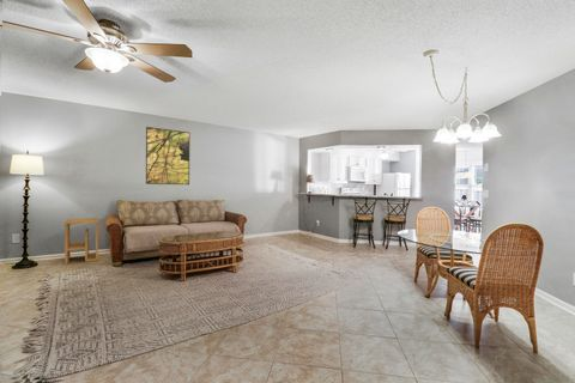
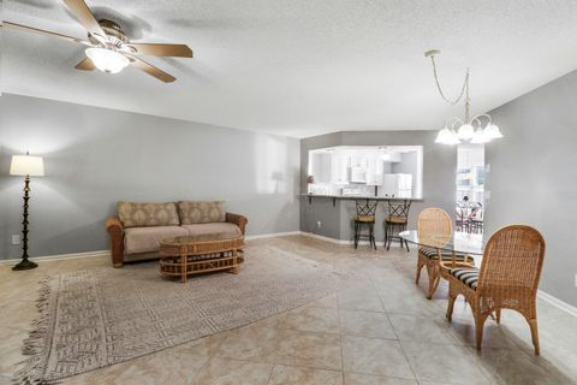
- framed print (168, 157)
- side table (83, 242)
